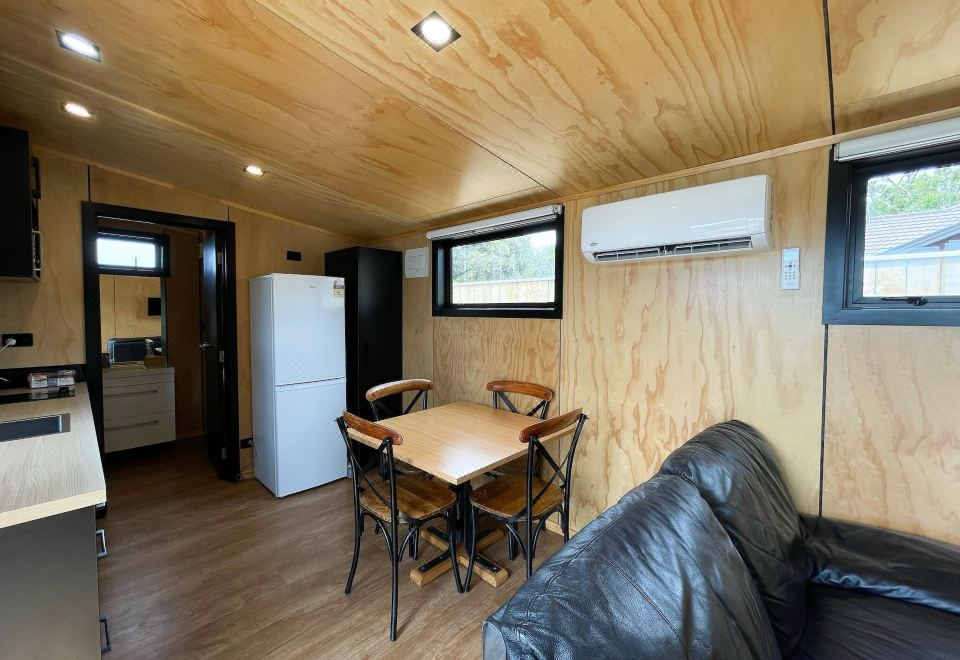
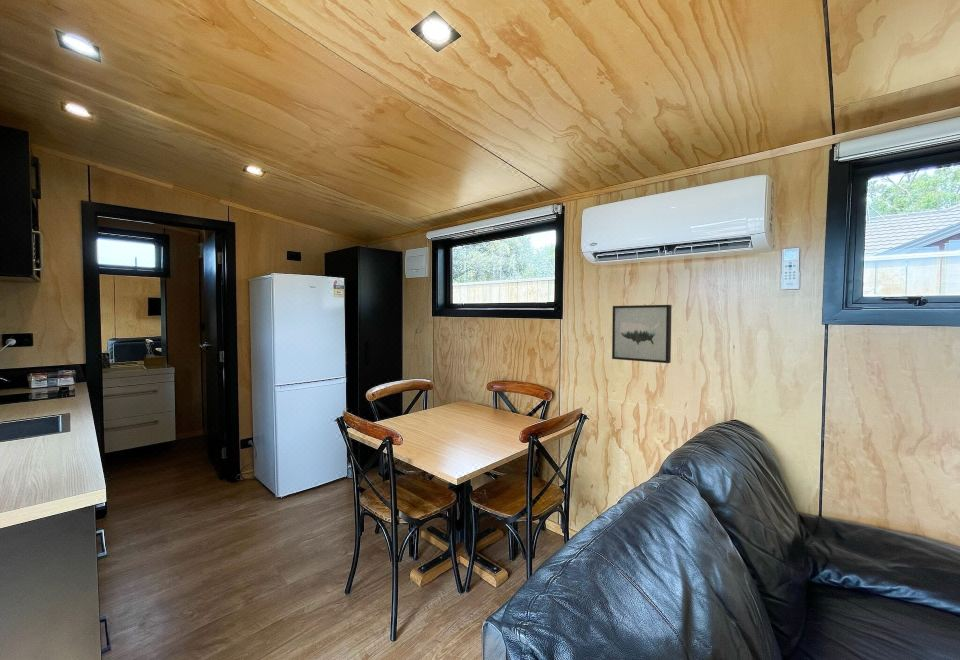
+ wall art (640, 333)
